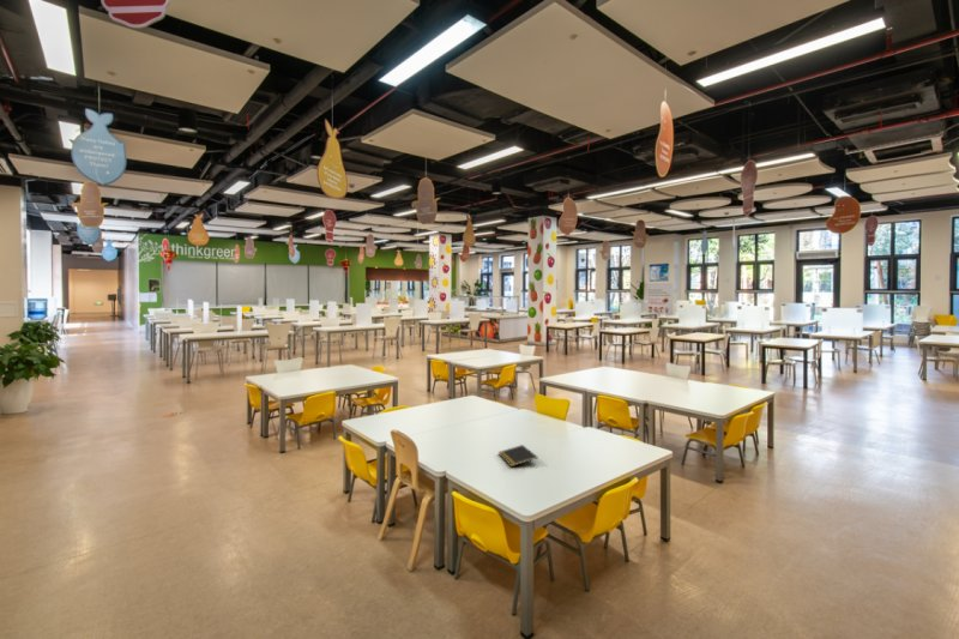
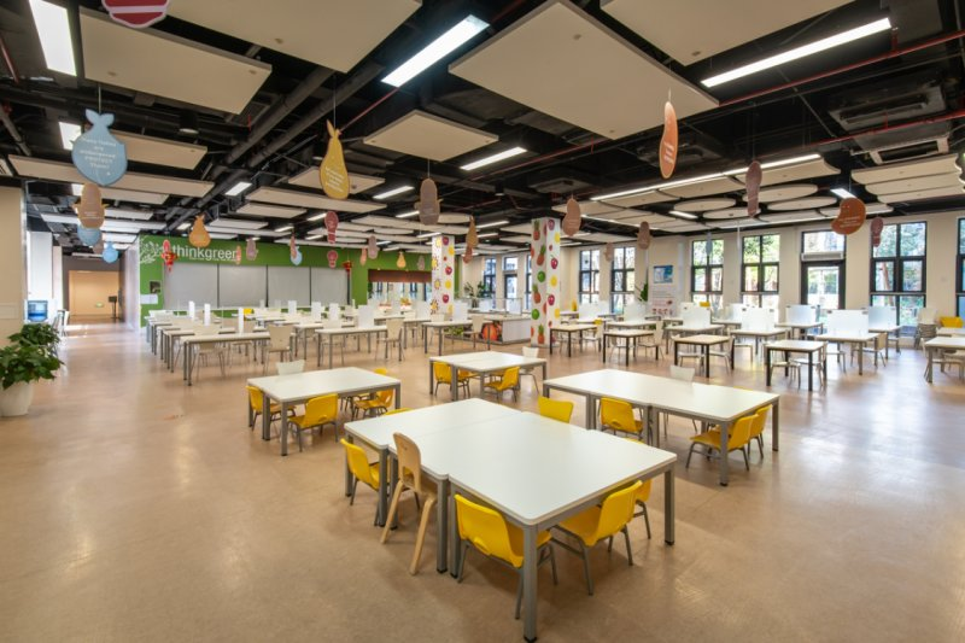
- notepad (517, 454)
